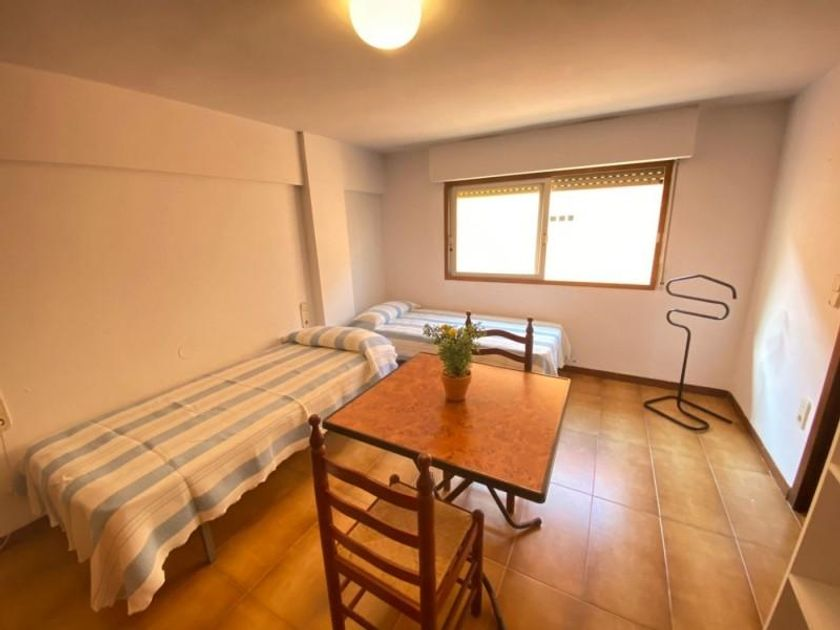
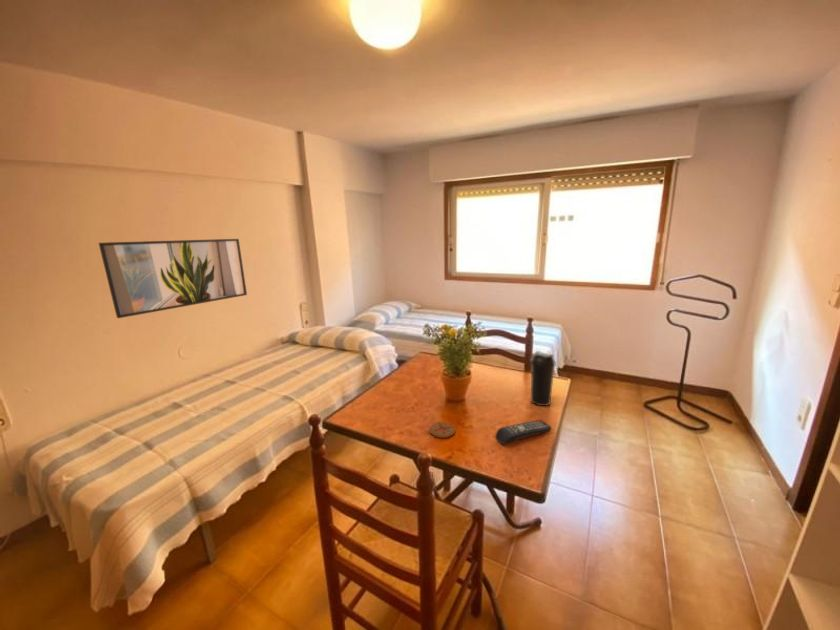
+ remote control (523, 430)
+ coaster (442, 429)
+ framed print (185, 273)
+ water bottle (541, 377)
